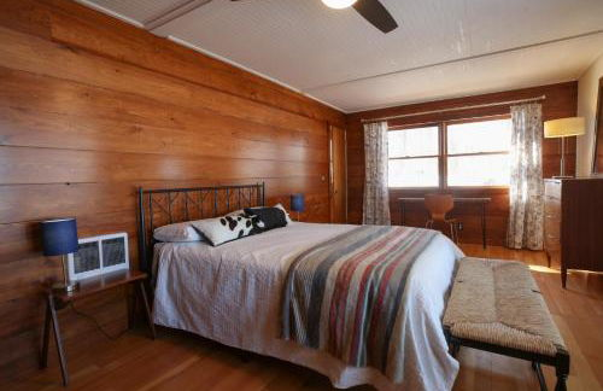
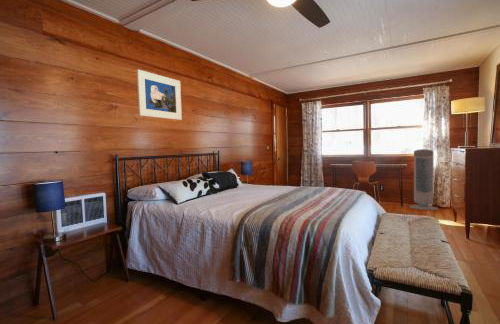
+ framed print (161, 96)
+ air purifier (423, 178)
